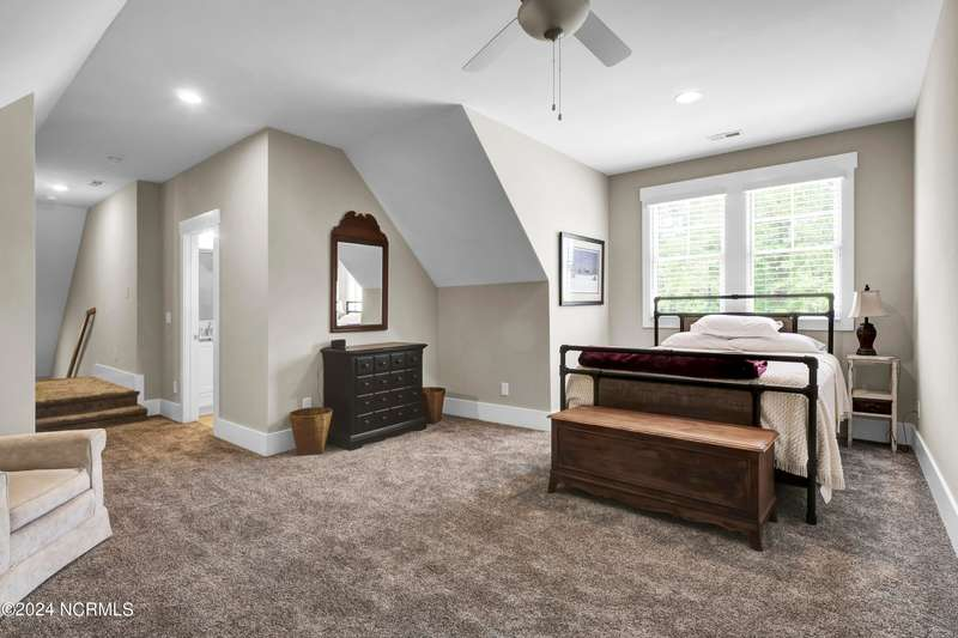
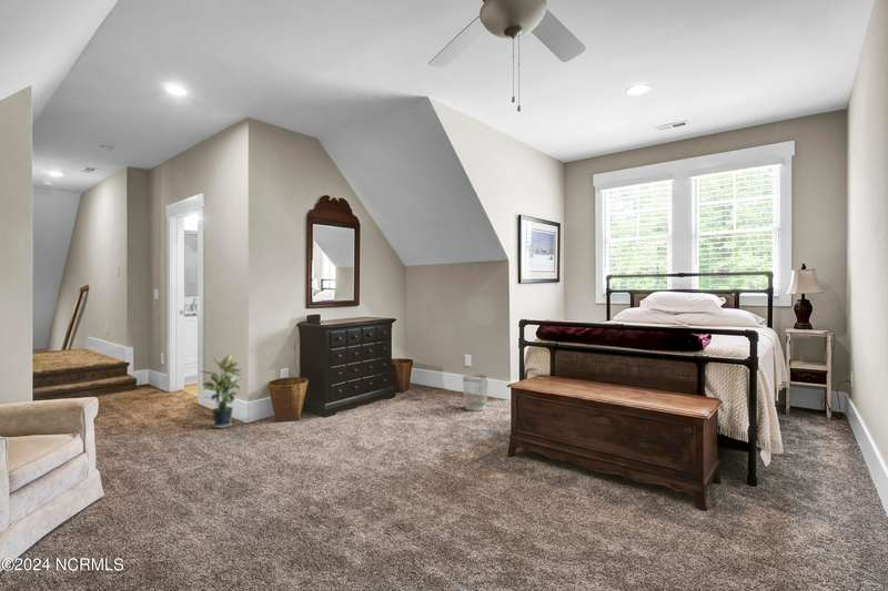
+ potted plant (223, 389)
+ wastebasket (475, 391)
